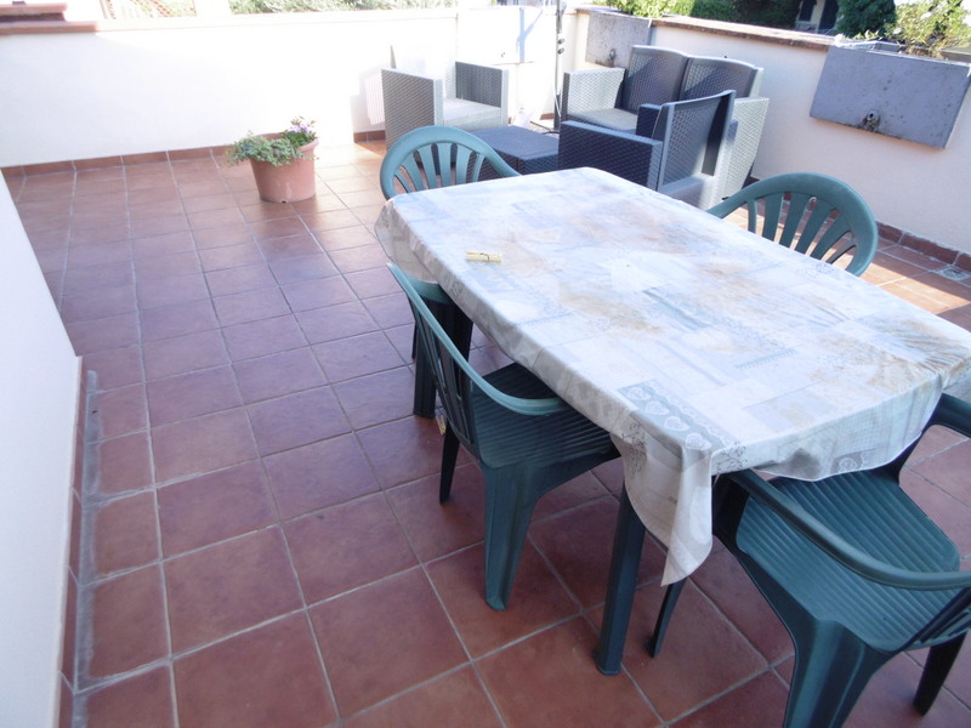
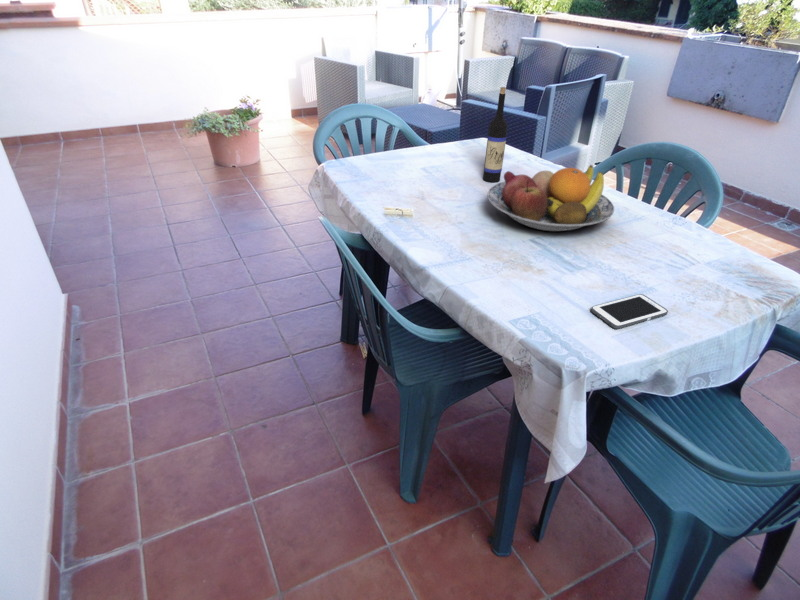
+ fruit bowl (550, 194)
+ wine bottle (497, 135)
+ cell phone (629, 310)
